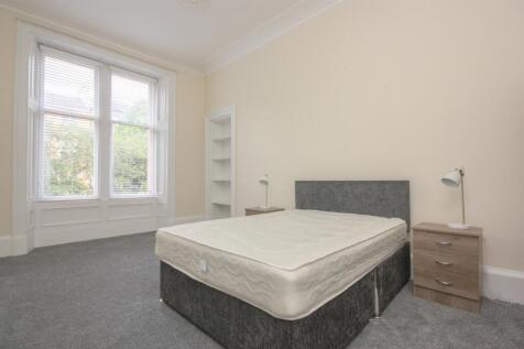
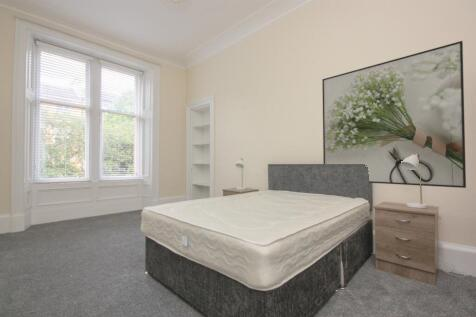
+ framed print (380, 123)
